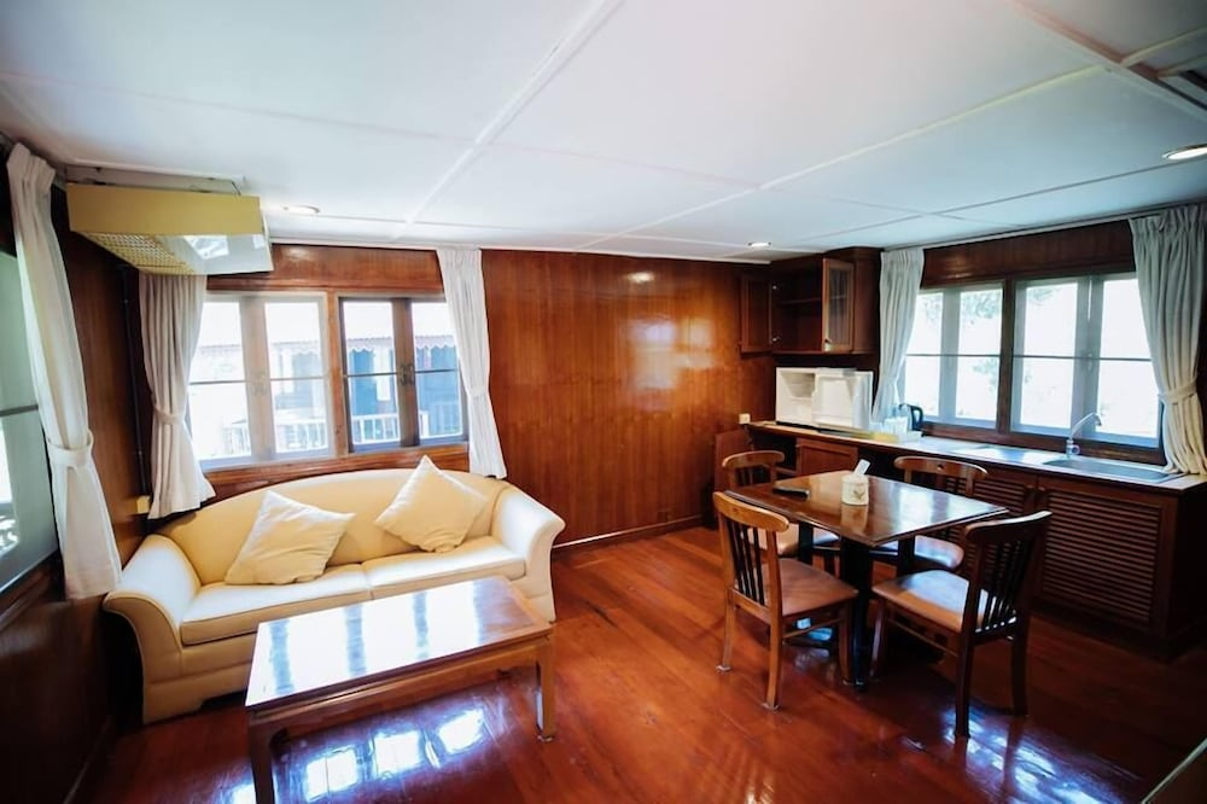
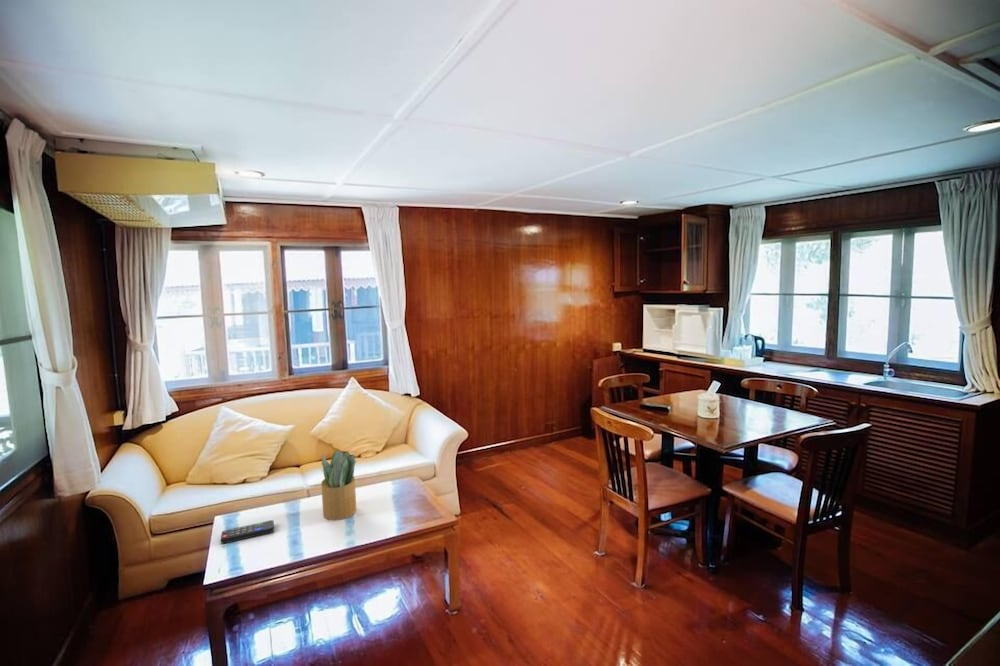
+ remote control (248, 531)
+ potted plant (338, 482)
